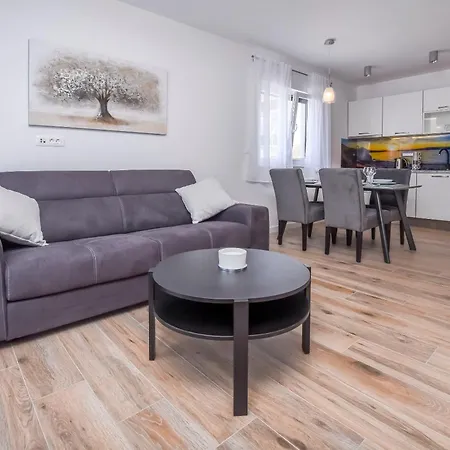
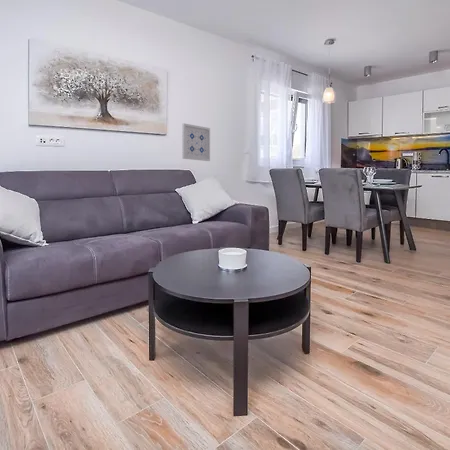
+ wall art (196, 142)
